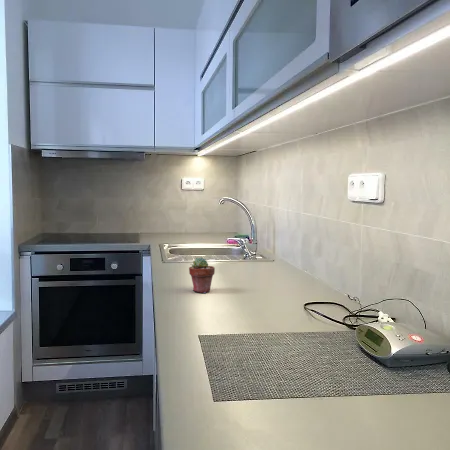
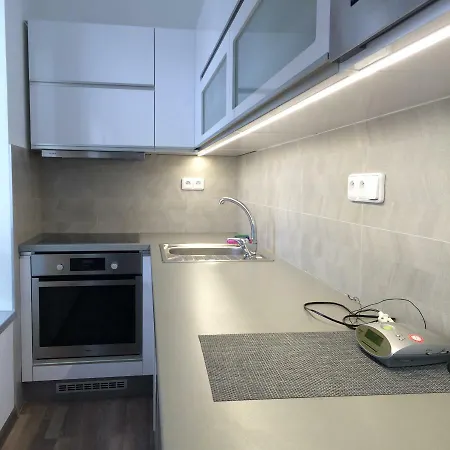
- potted succulent (201, 274)
